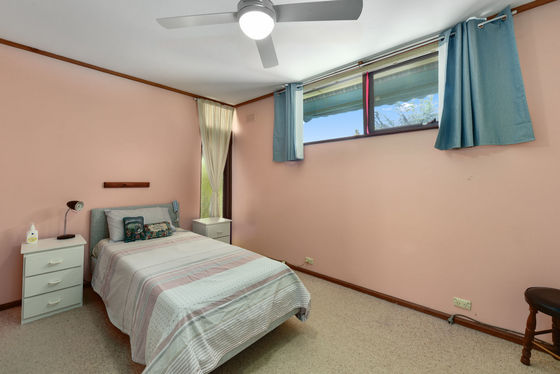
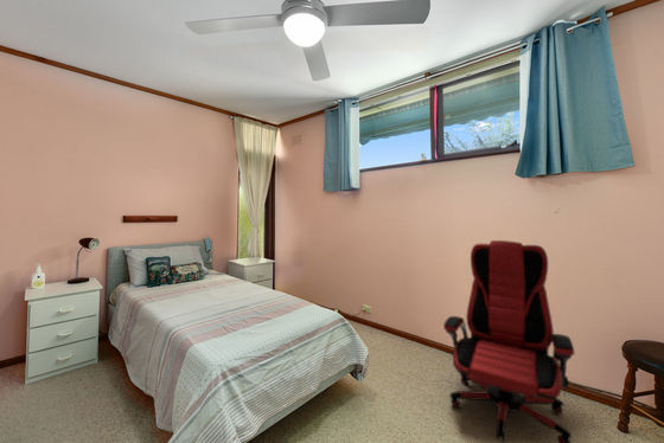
+ office chair (503, 323)
